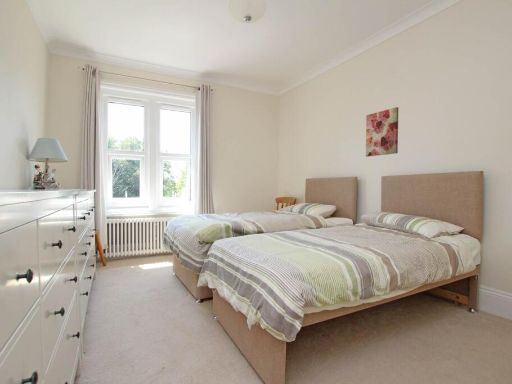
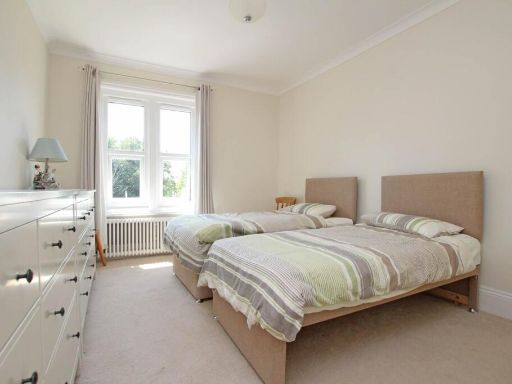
- wall art (381, 133)
